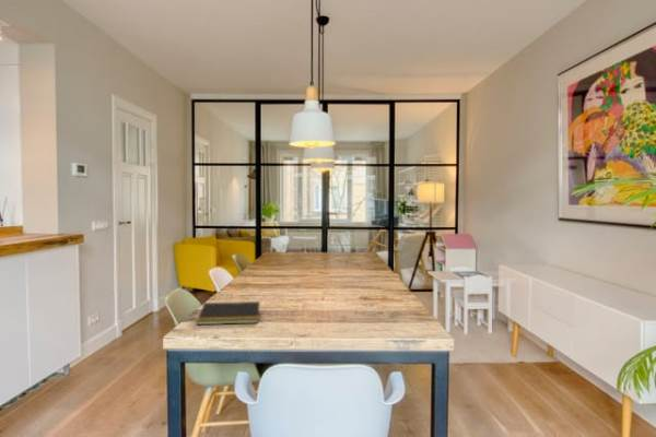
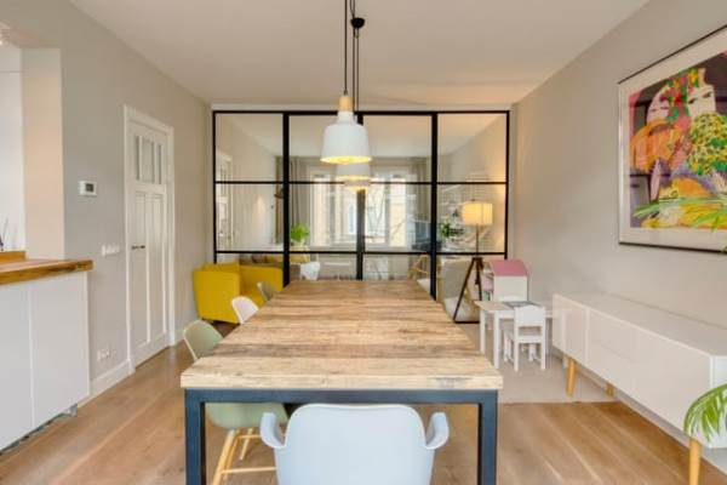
- notepad (230, 312)
